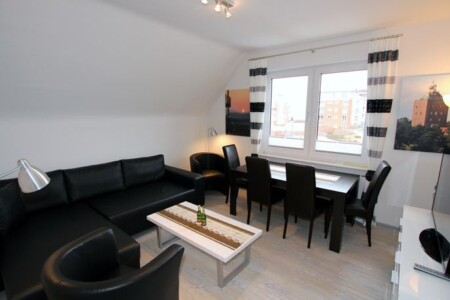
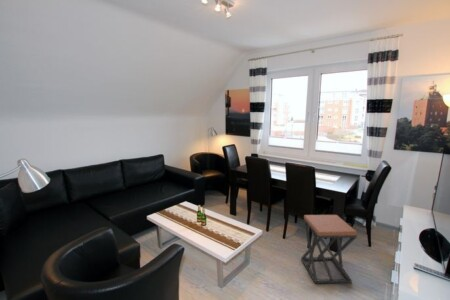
+ stool (326, 246)
